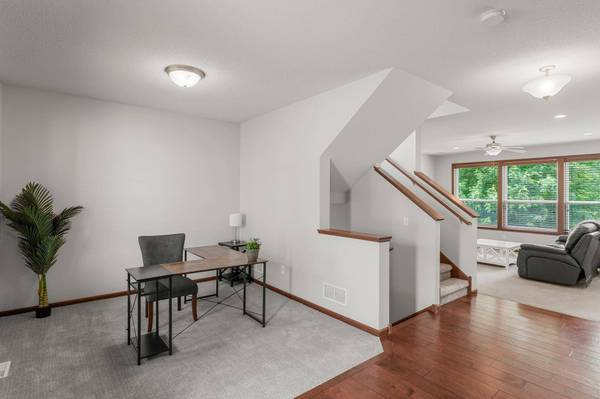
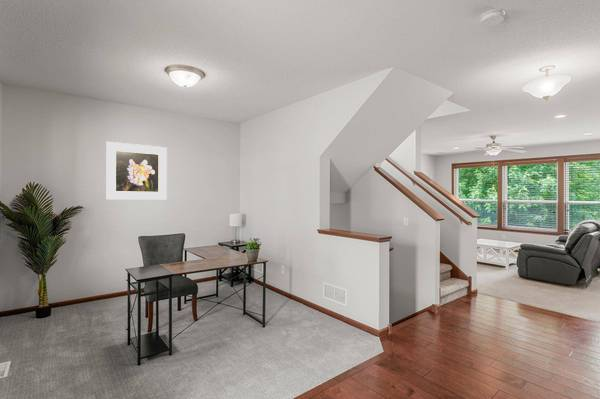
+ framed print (137, 172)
